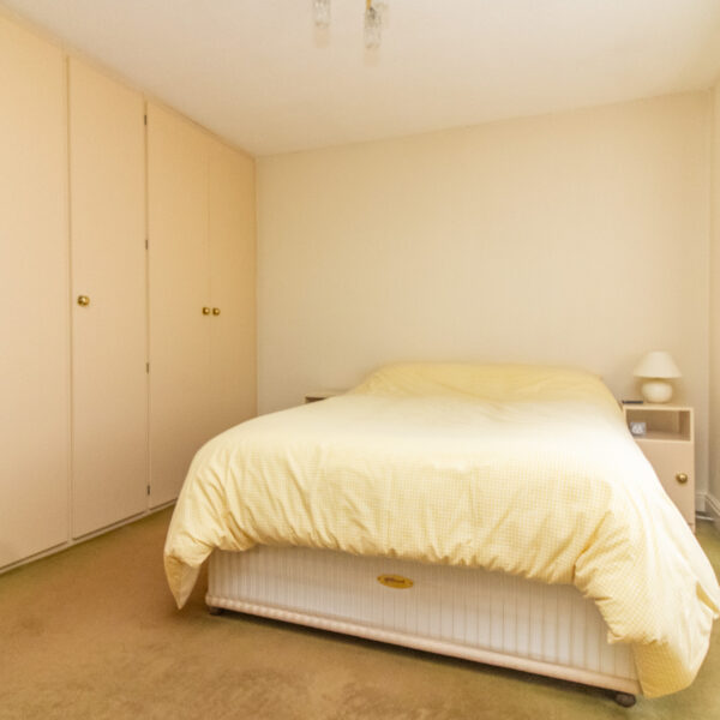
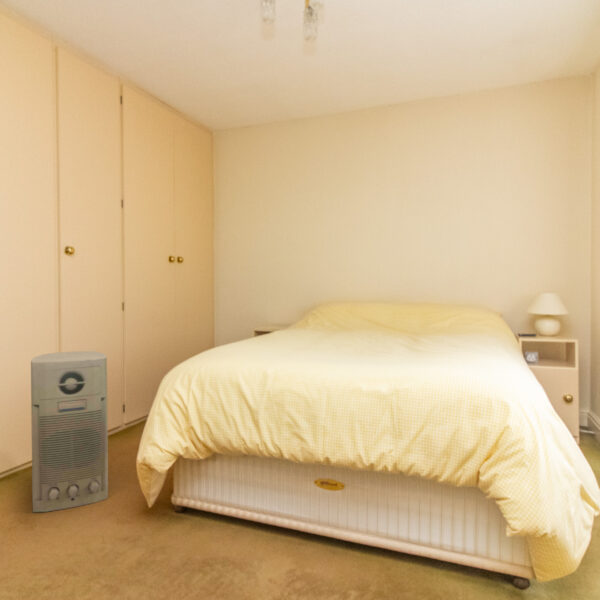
+ air purifier (70, 423)
